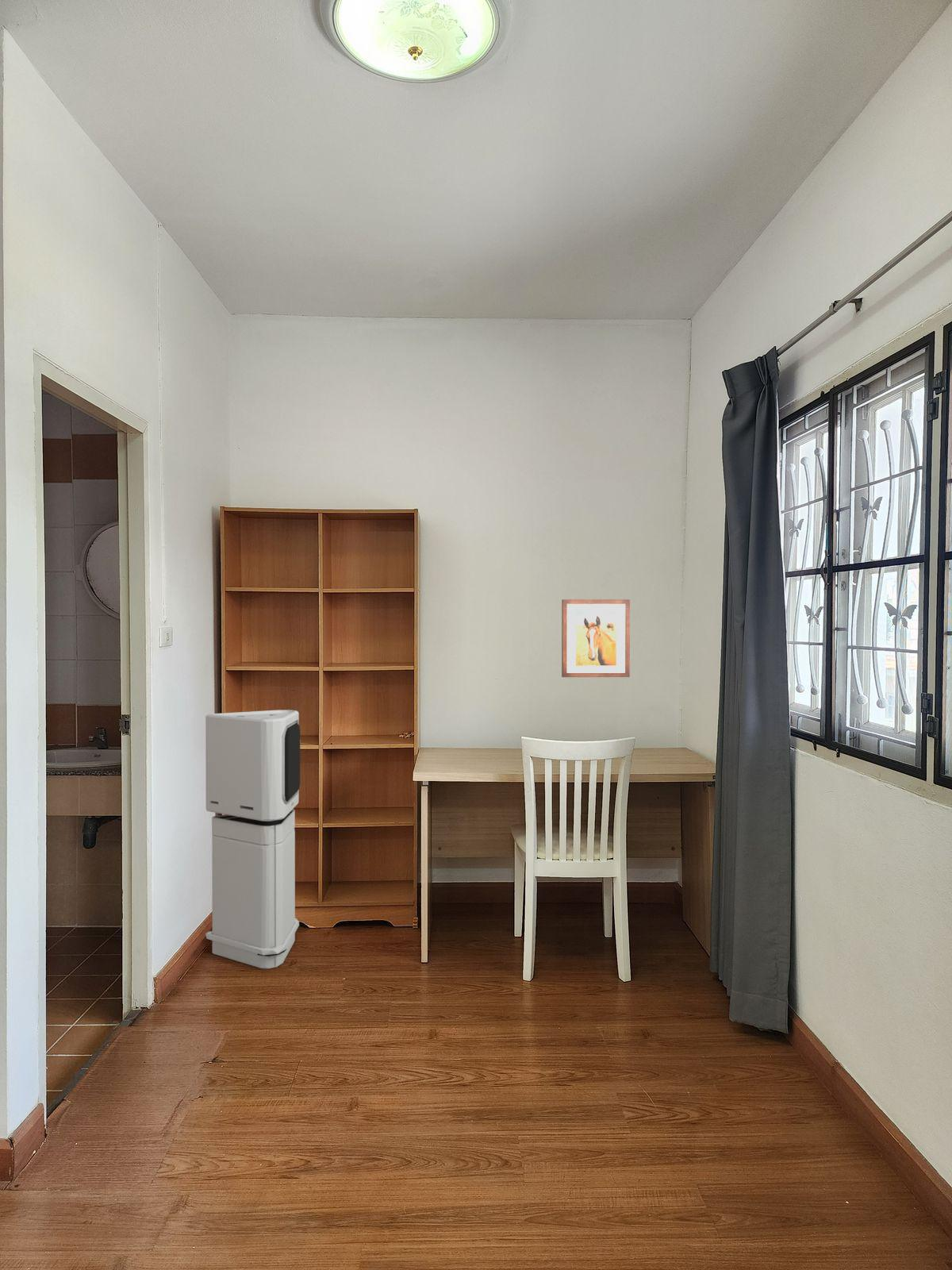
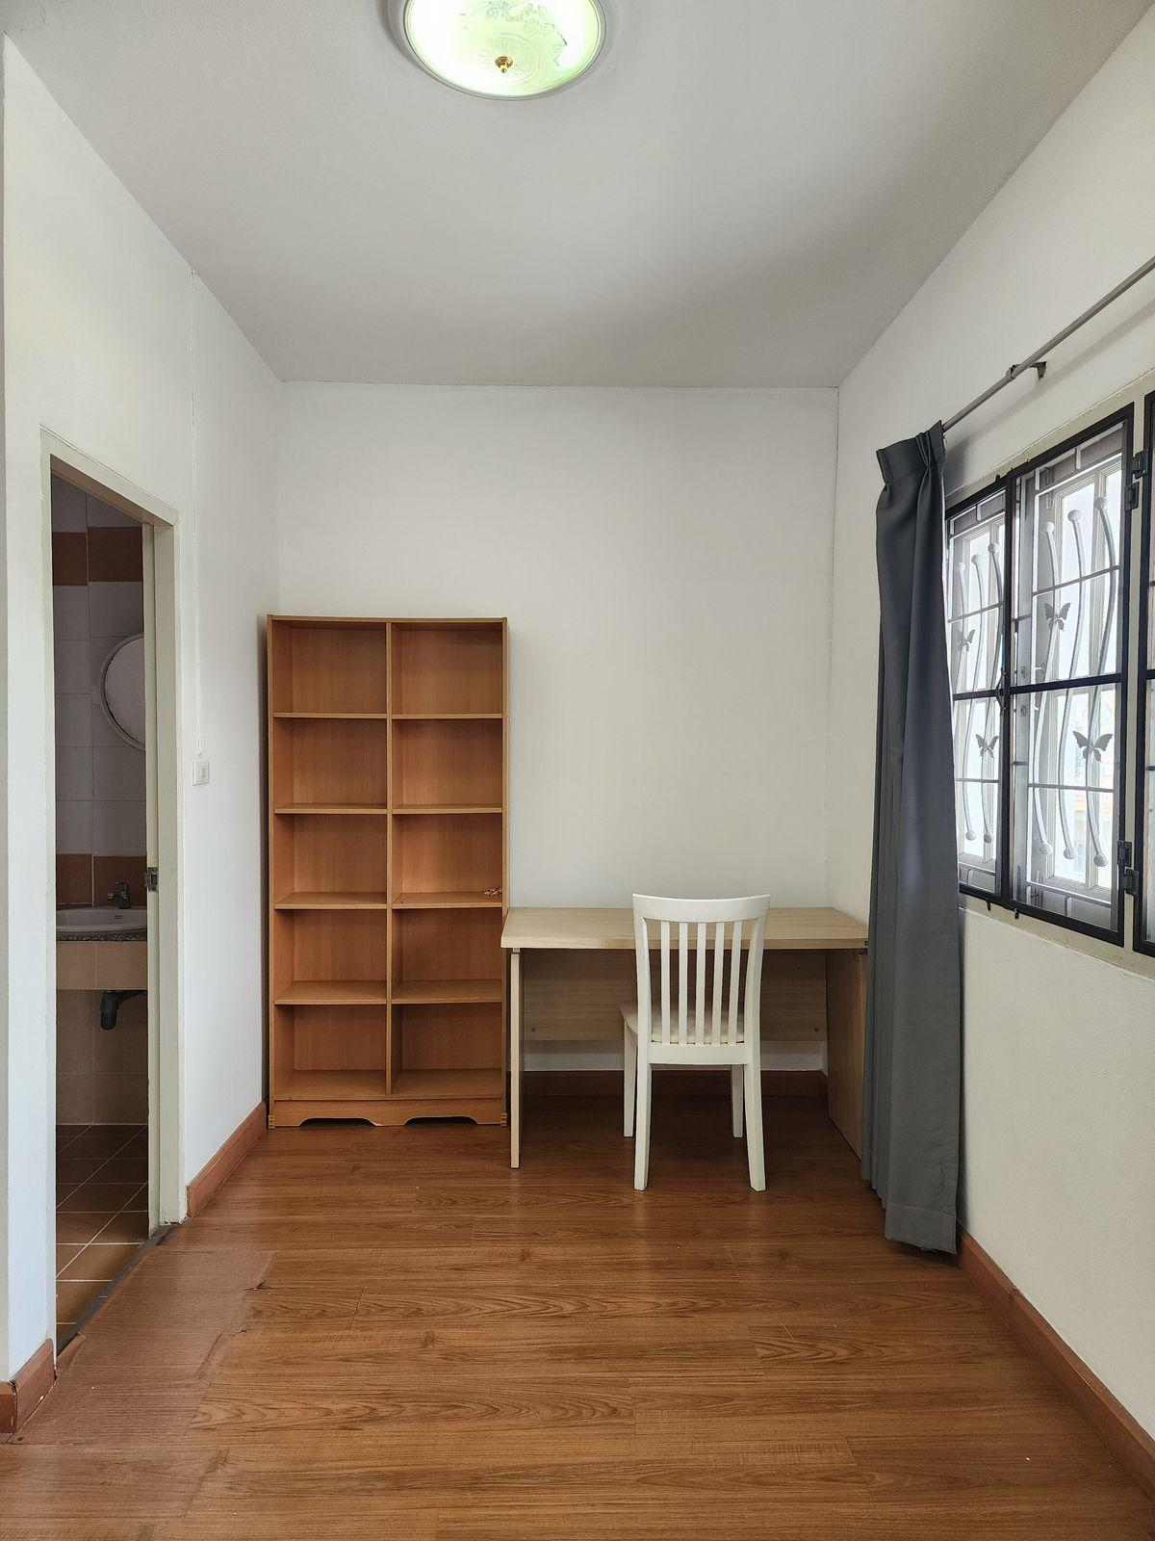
- wall art (595, 638)
- air purifier (250, 833)
